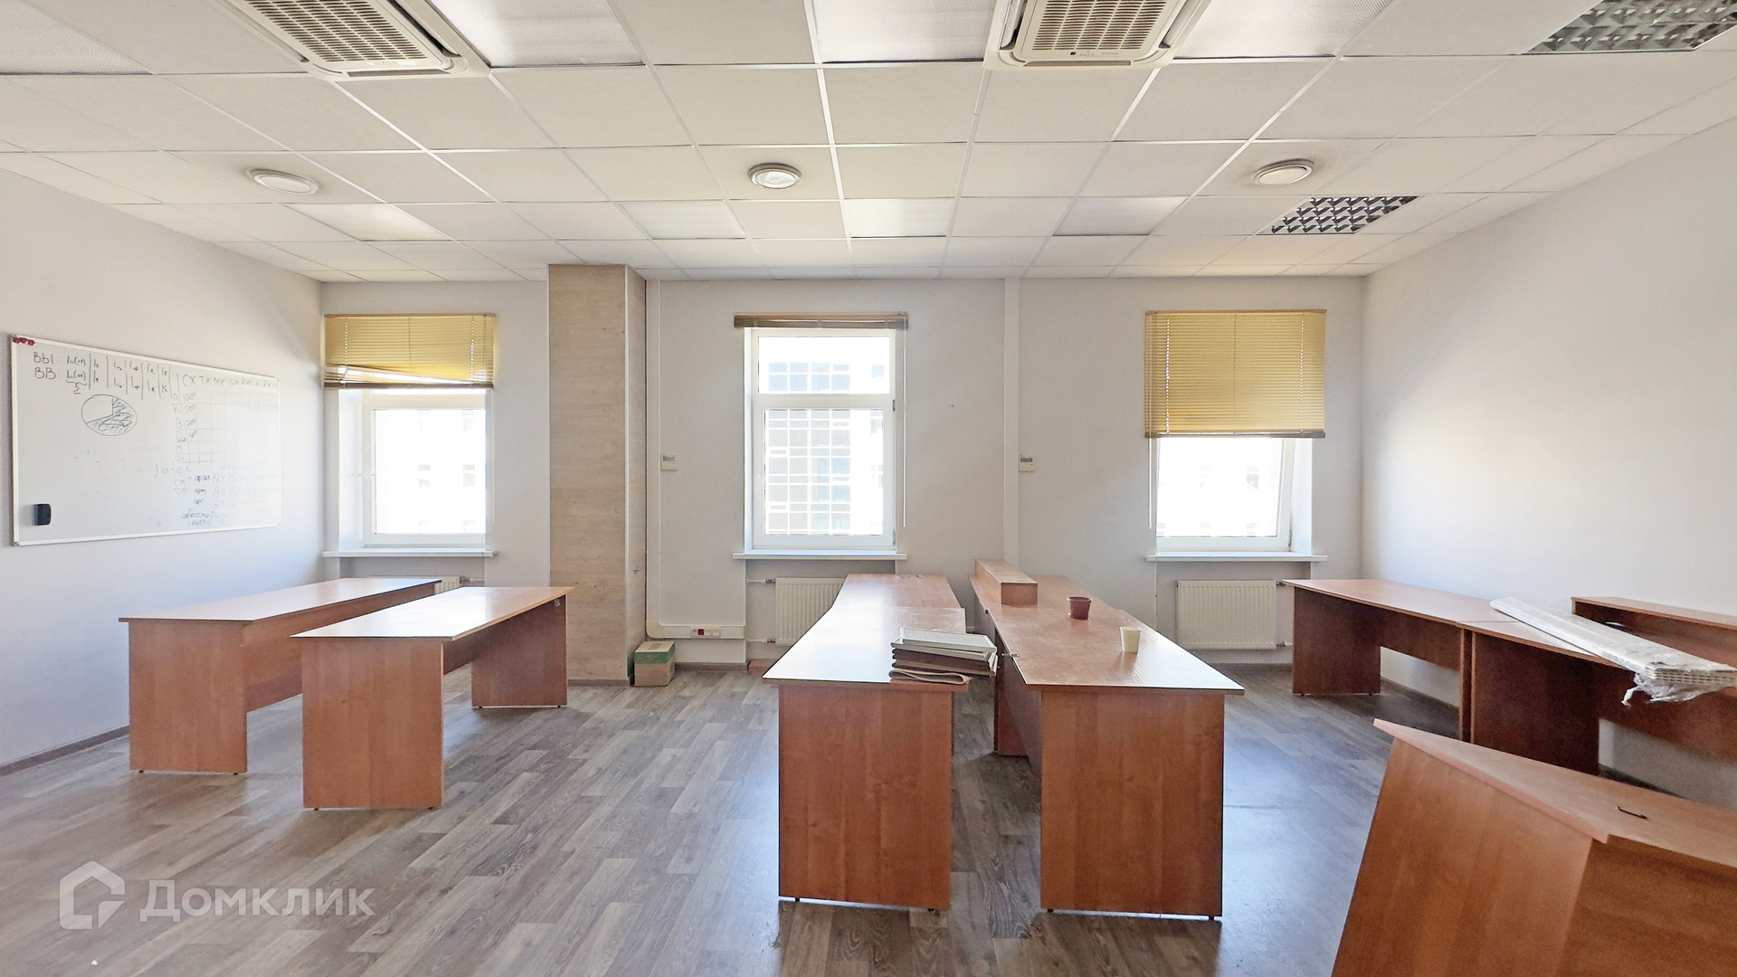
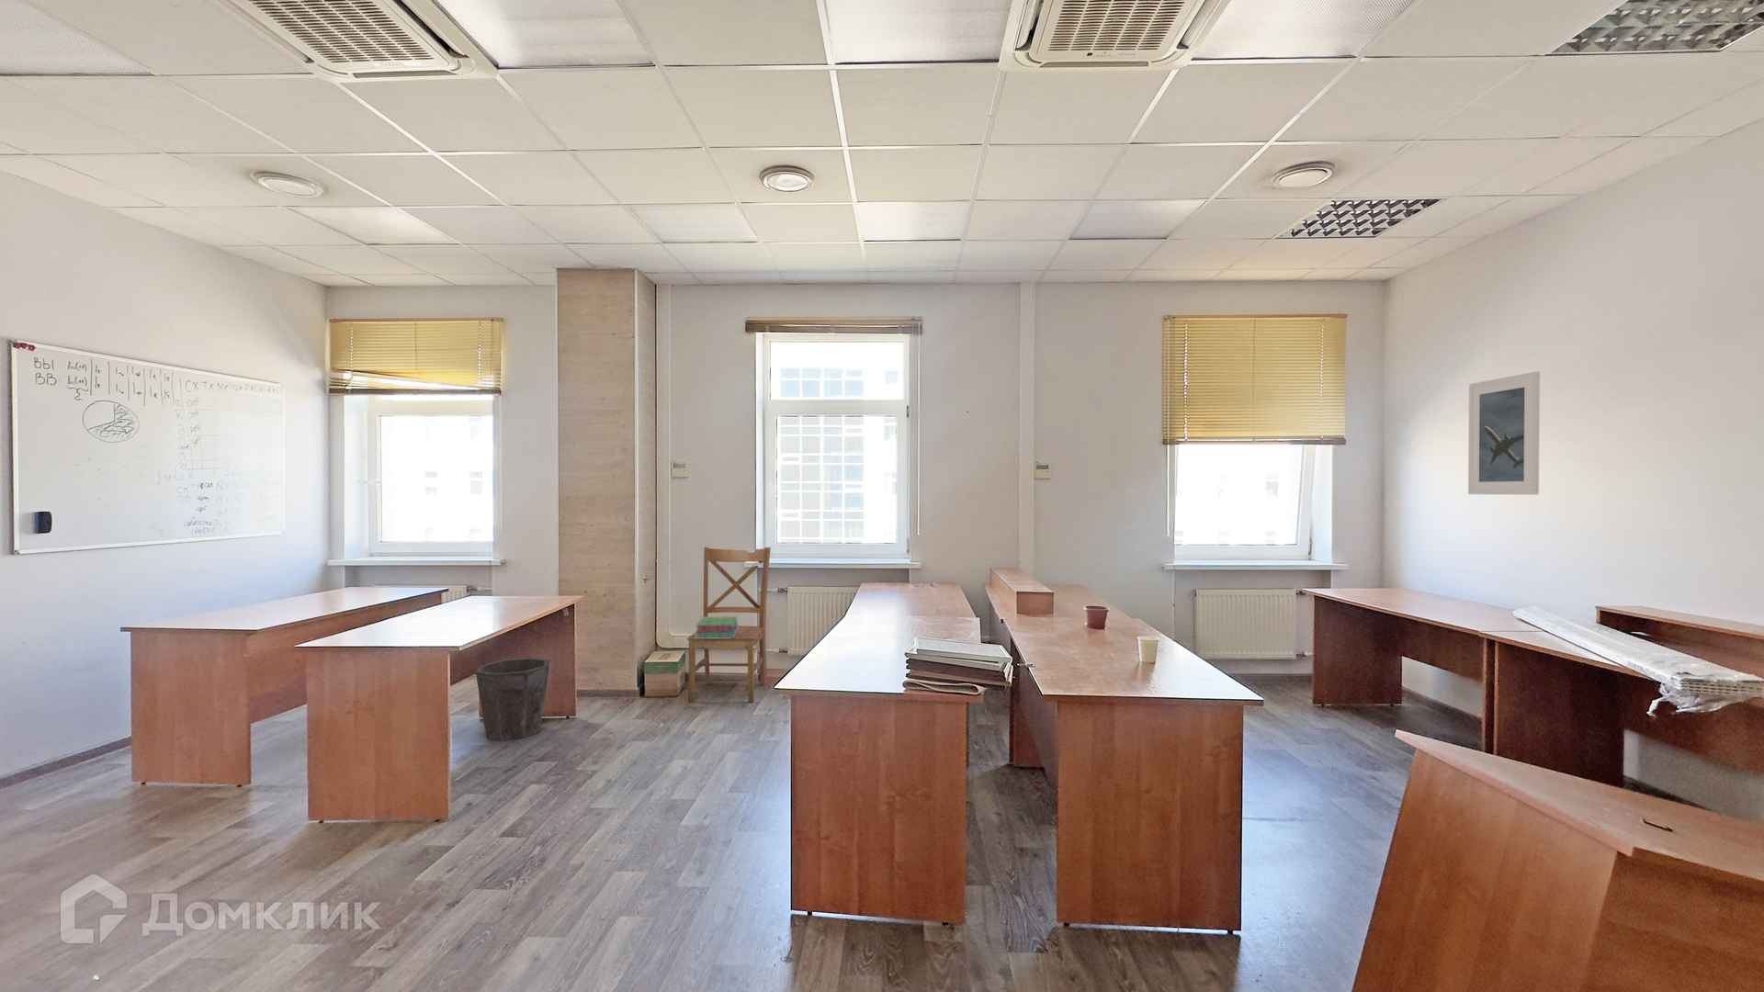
+ stack of books (717, 626)
+ chair (729, 612)
+ waste bin (514, 698)
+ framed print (1501, 436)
